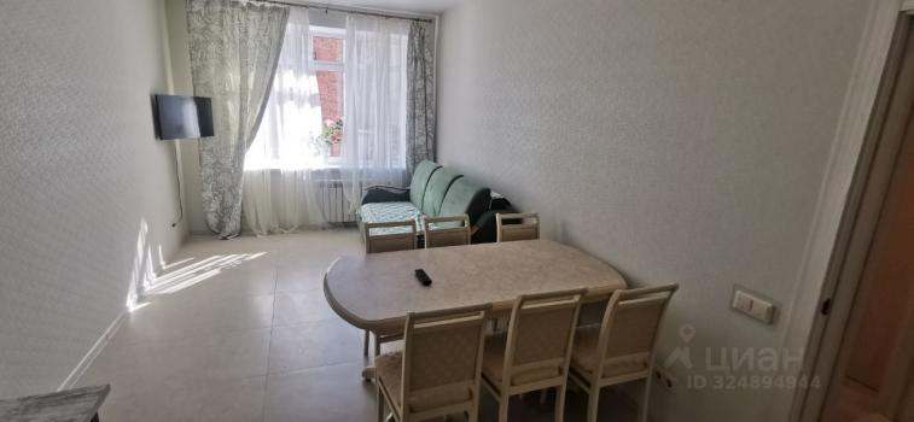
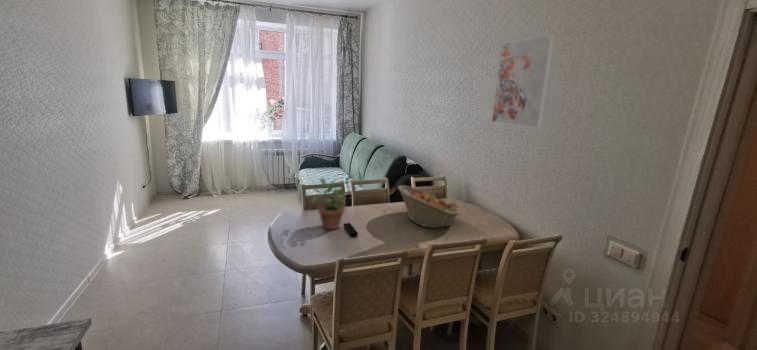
+ fruit basket (427, 204)
+ potted plant (327, 202)
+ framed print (520, 82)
